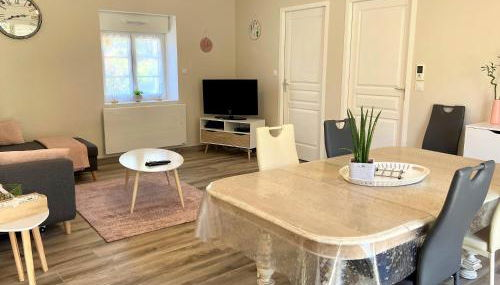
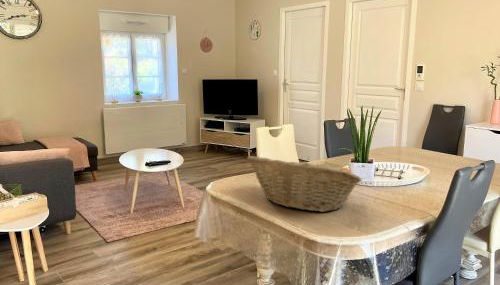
+ fruit basket (302, 177)
